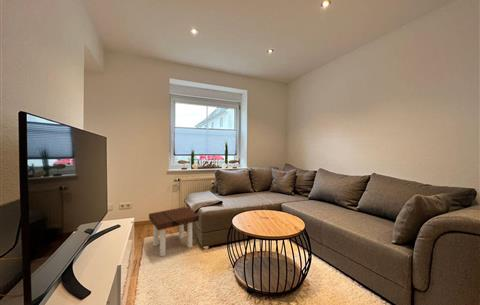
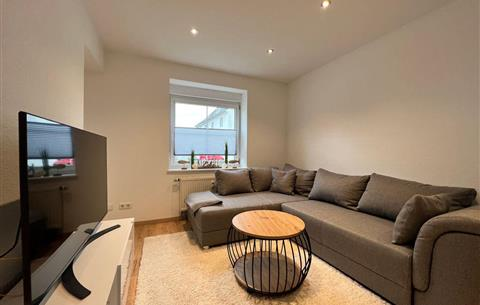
- side table (173, 226)
